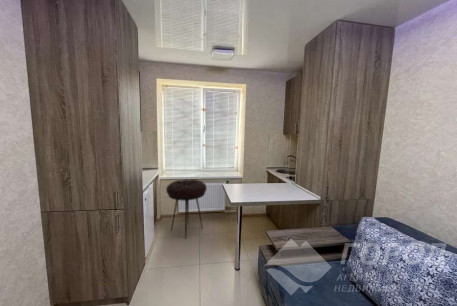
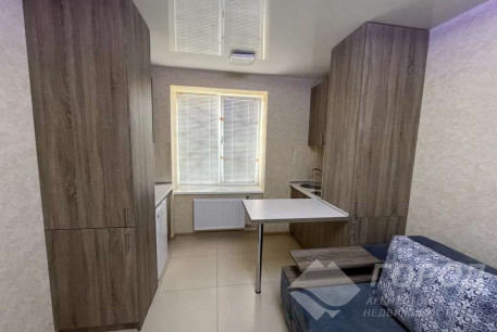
- stool (186, 206)
